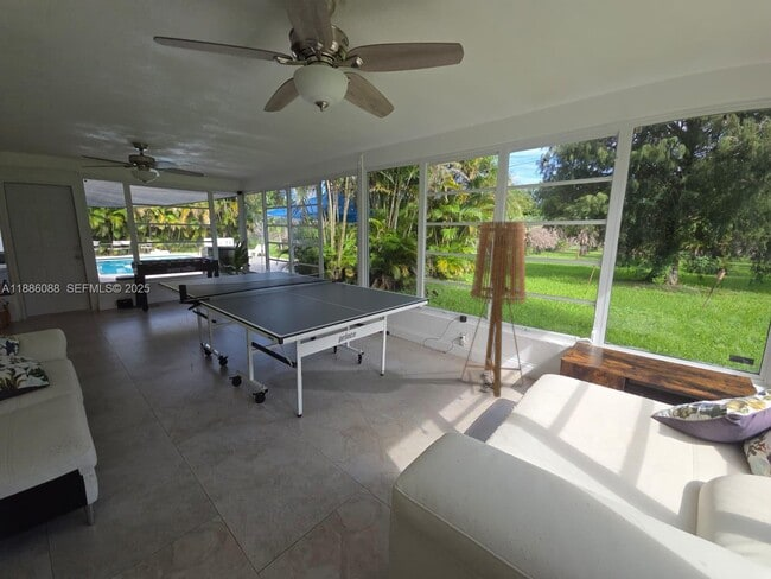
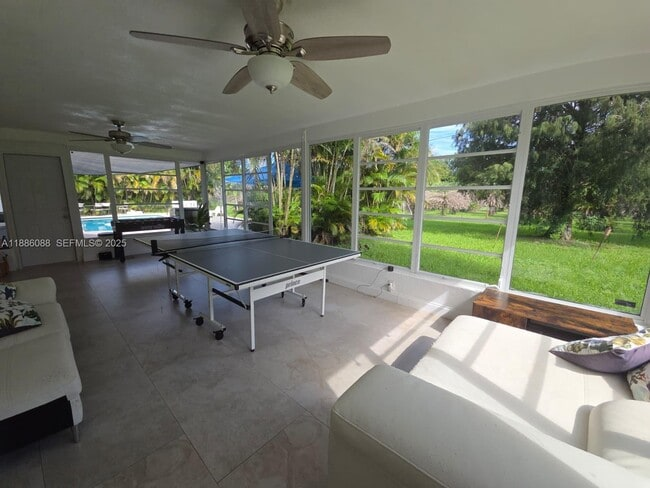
- floor lamp (496, 305)
